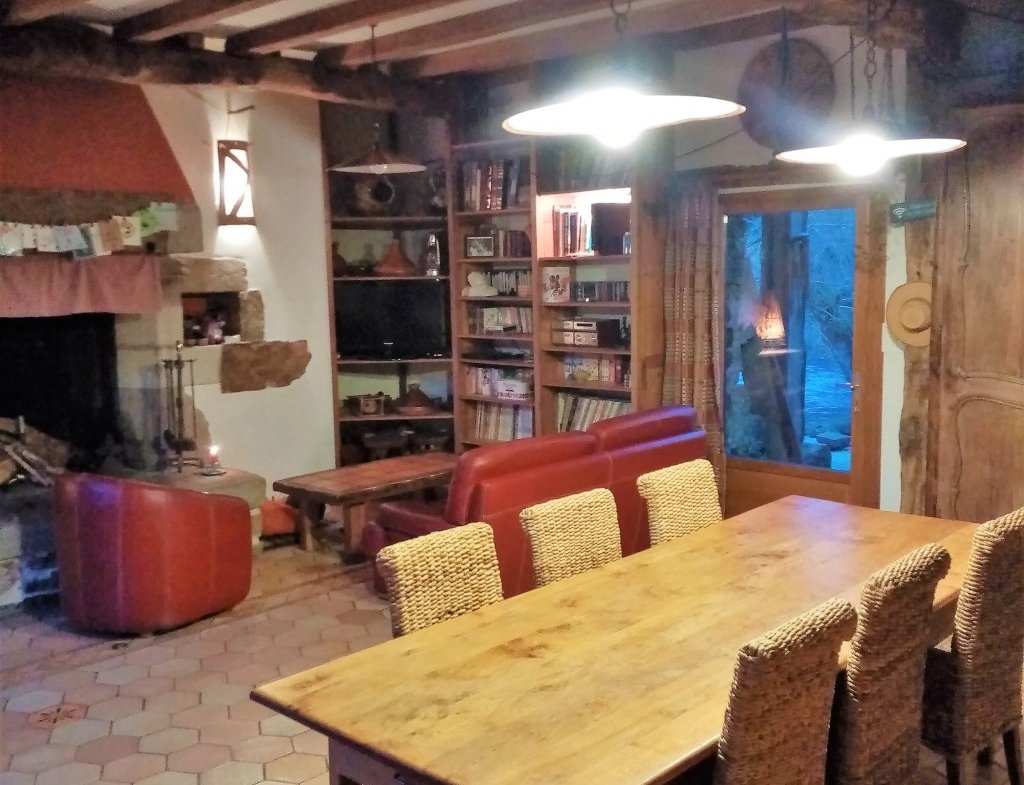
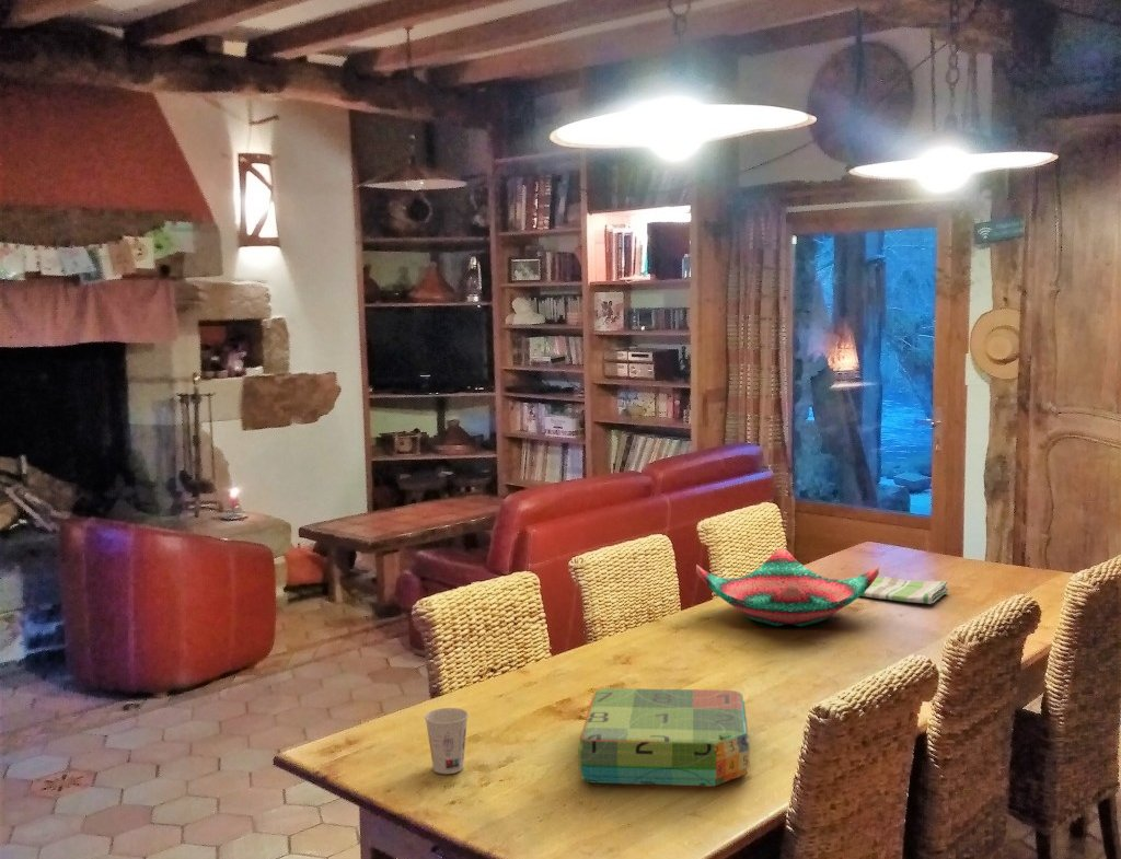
+ board game (666, 732)
+ dish towel (899, 588)
+ cup (447, 741)
+ decorative bowl (786, 591)
